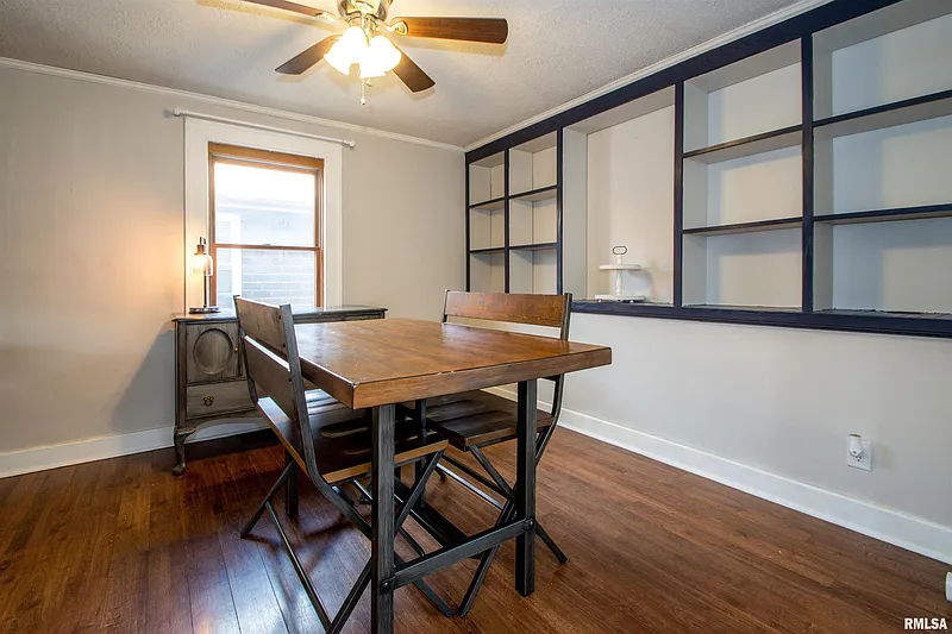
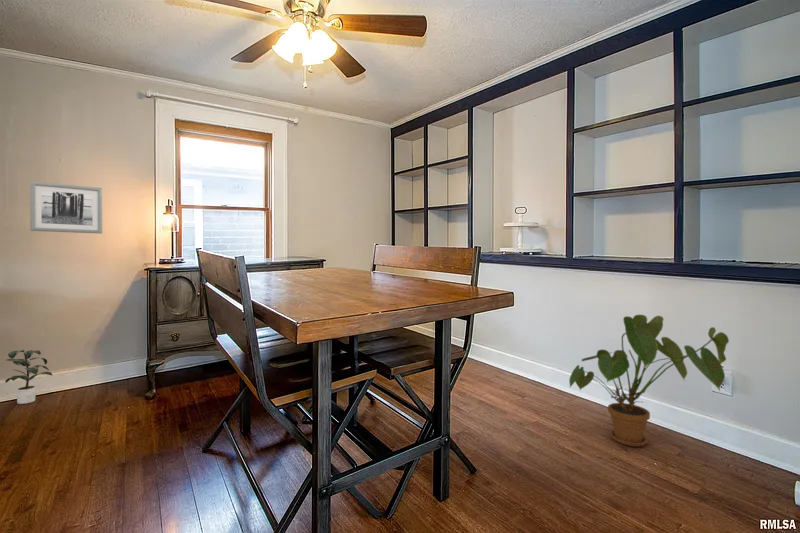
+ wall art (67, 208)
+ potted plant (32, 372)
+ house plant (649, 380)
